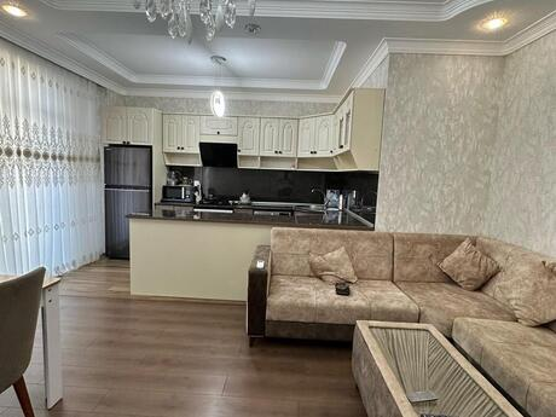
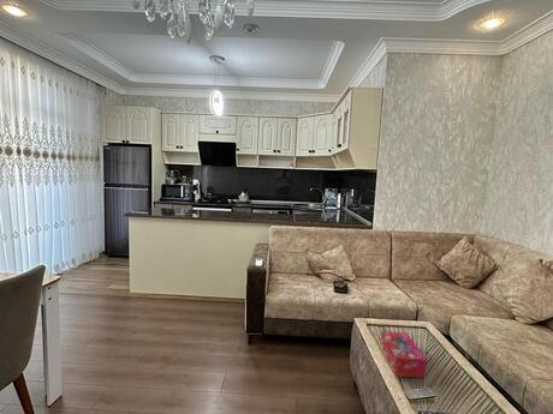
+ tissue box (400, 353)
